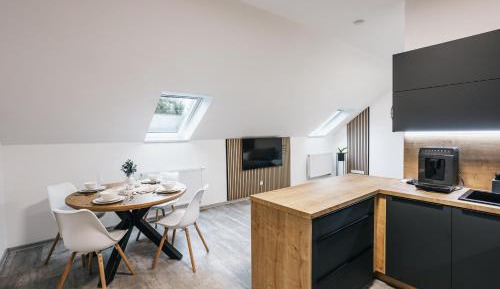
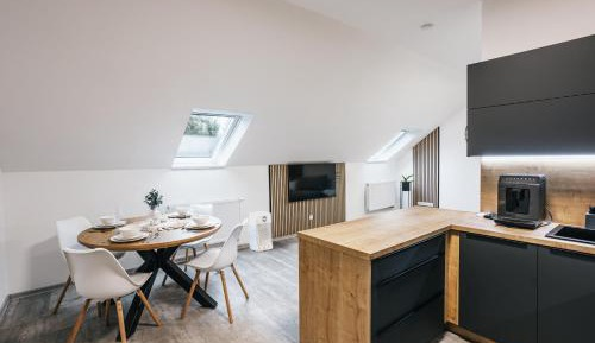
+ air purifier (259, 230)
